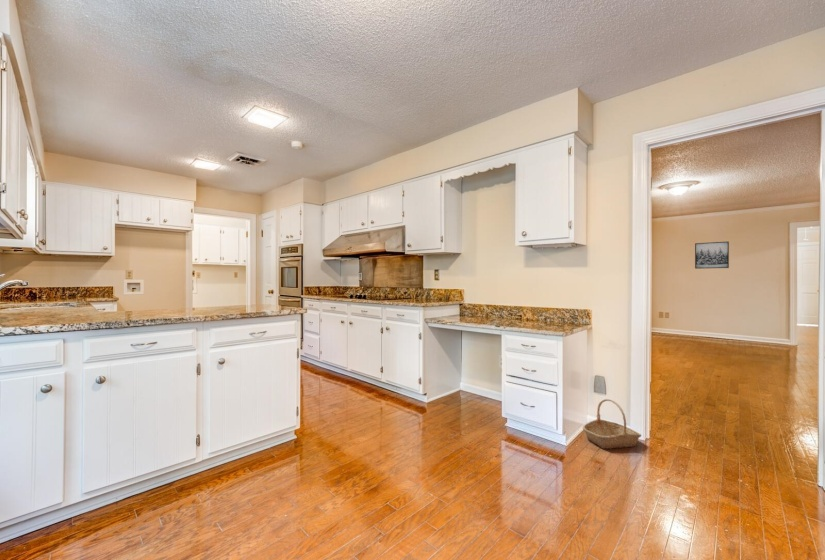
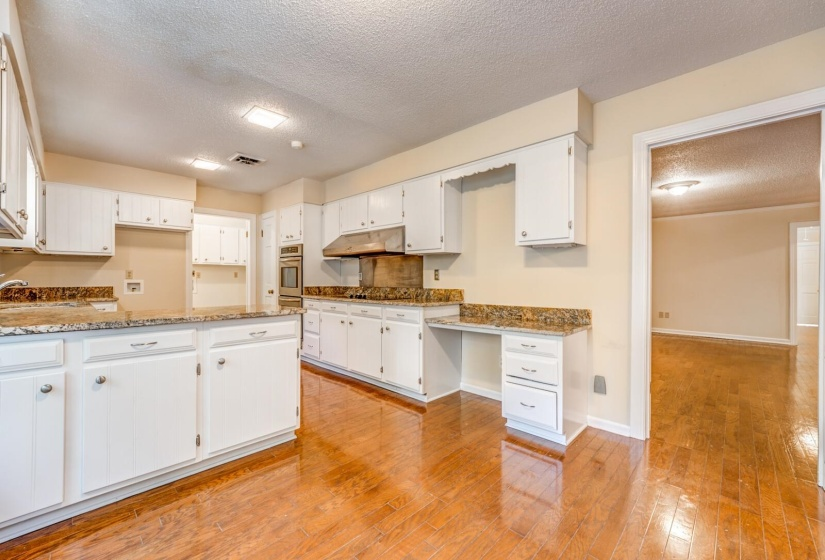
- wall art (711, 255)
- basket (610, 422)
